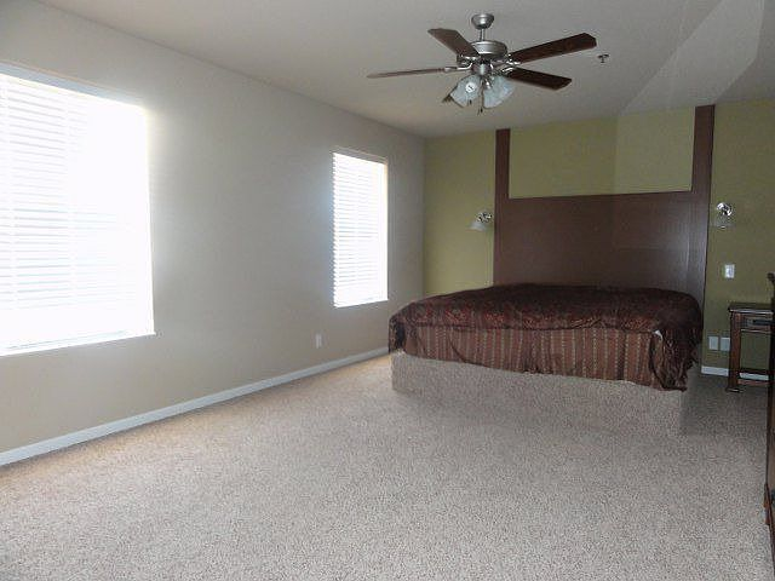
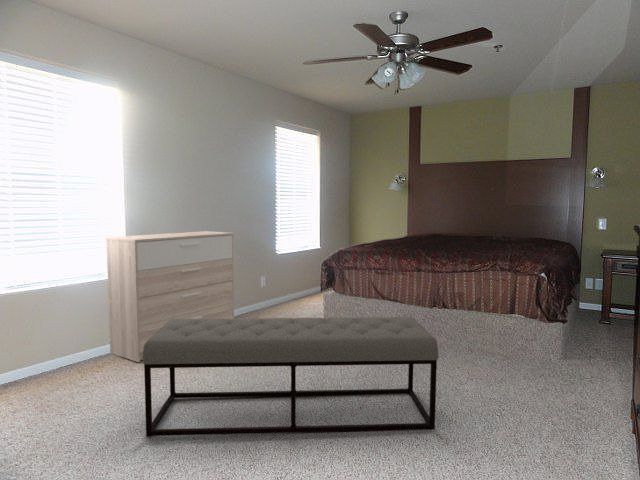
+ bench (293, 369)
+ sideboard (177, 288)
